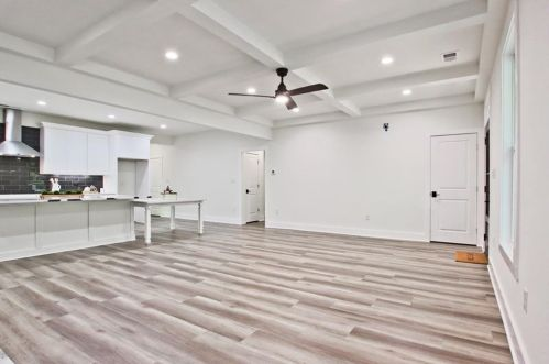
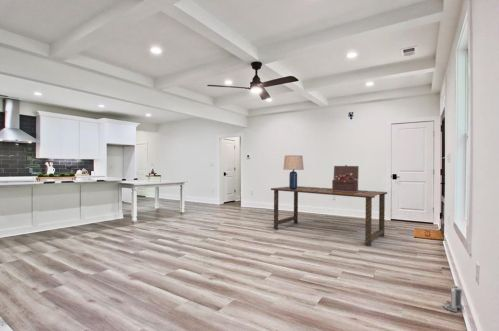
+ toy chest (345, 177)
+ architectural model (452, 297)
+ lamp (293, 172)
+ dining table (327, 194)
